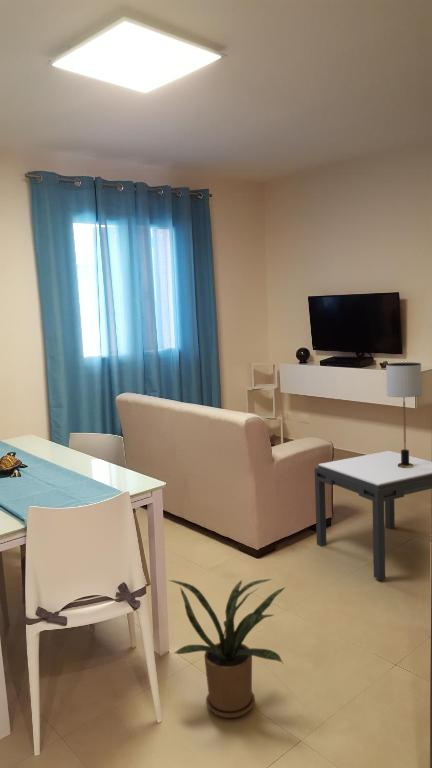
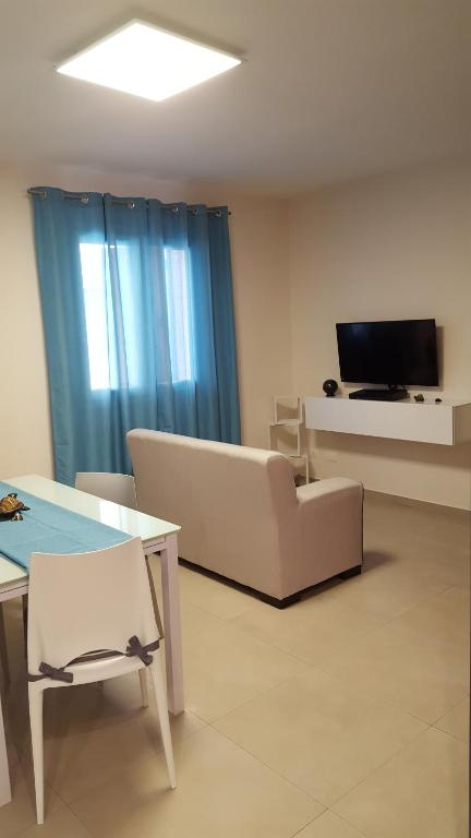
- table lamp (404, 415)
- house plant (231, 636)
- side table (385, 508)
